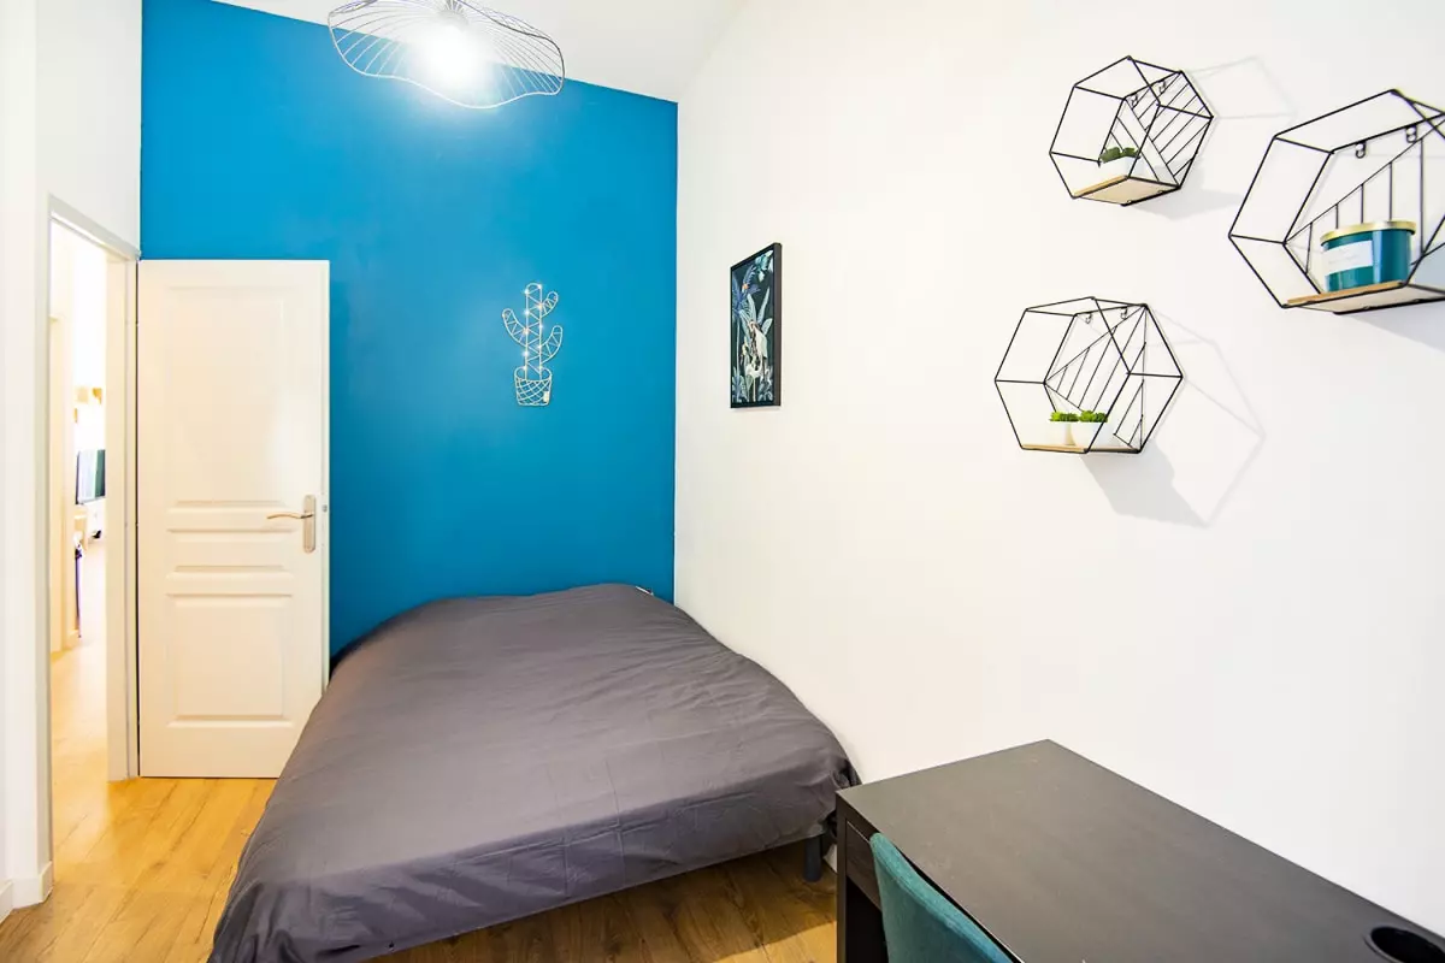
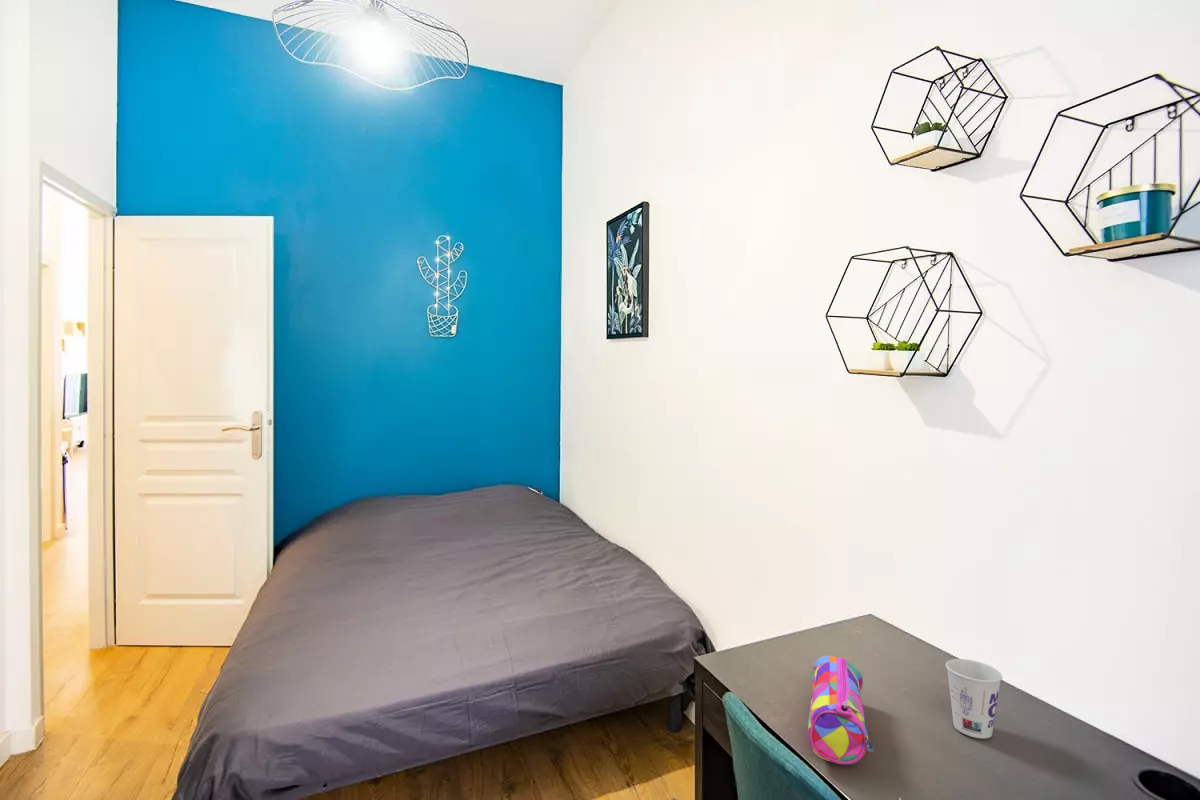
+ pencil case (837, 704)
+ cup (972, 699)
